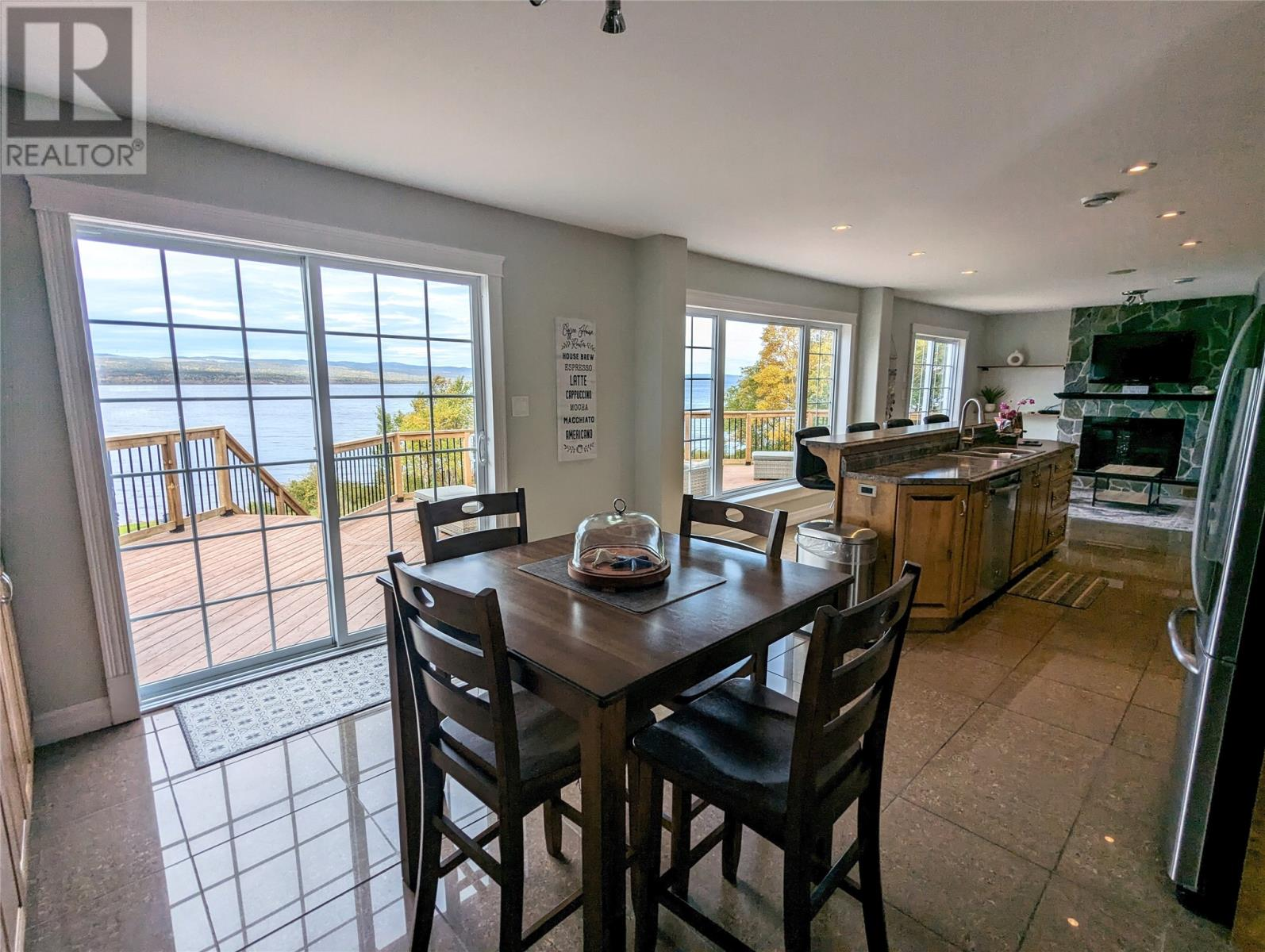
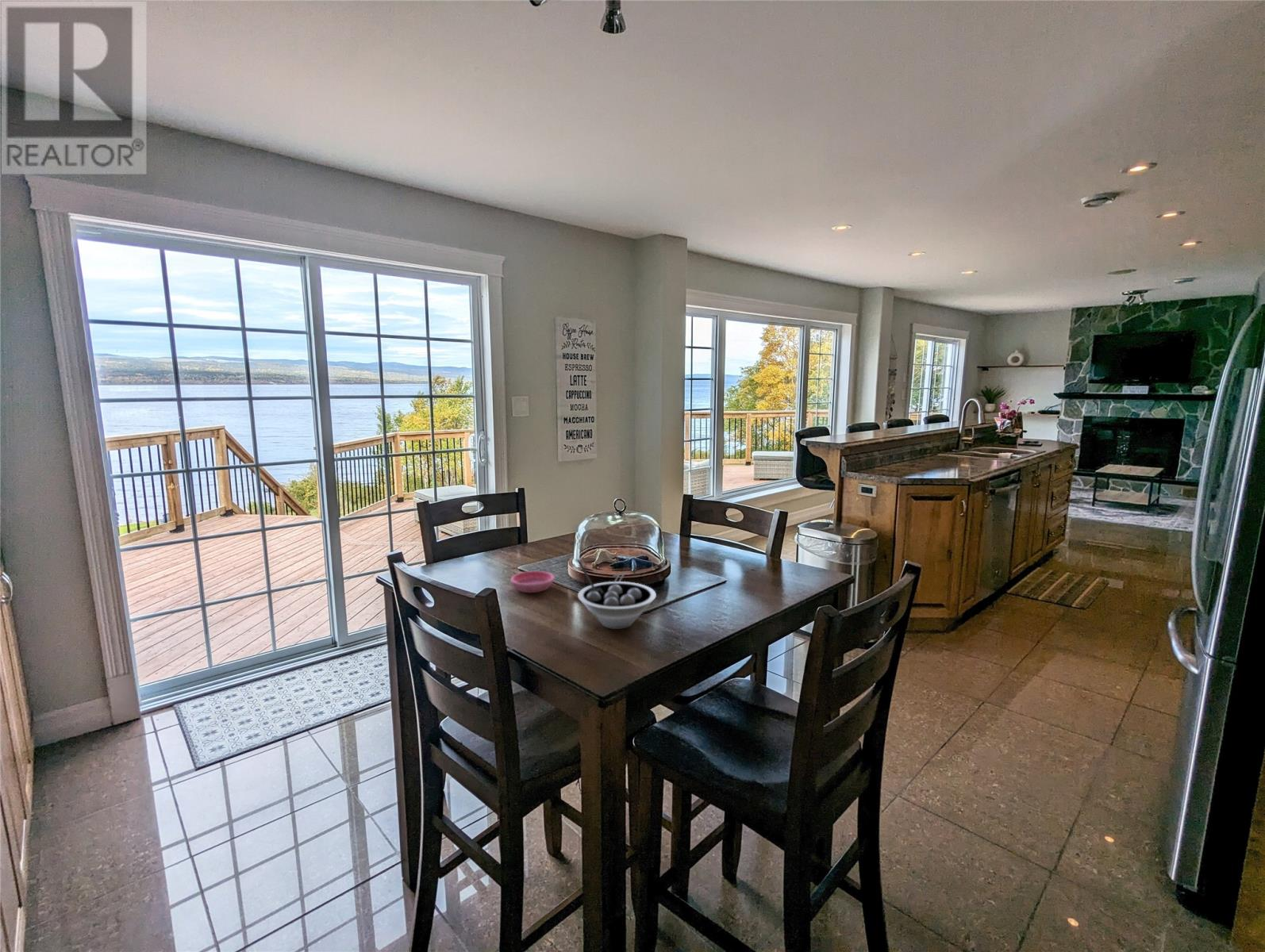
+ saucer (533, 582)
+ bowl (610, 593)
